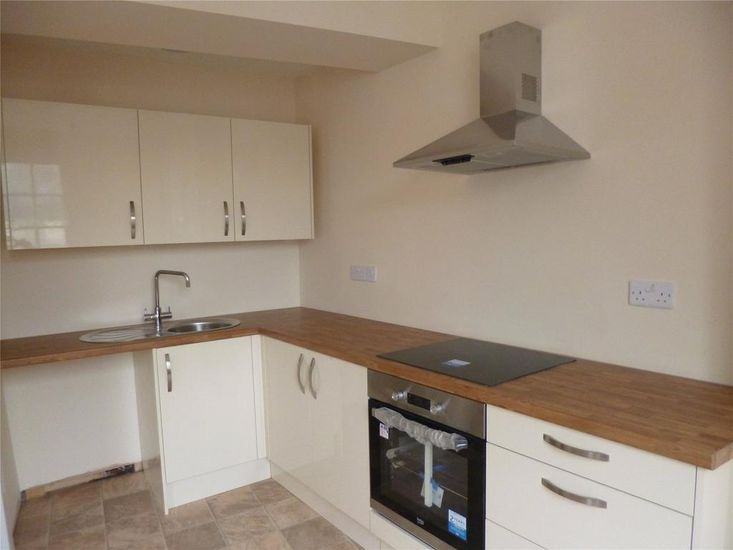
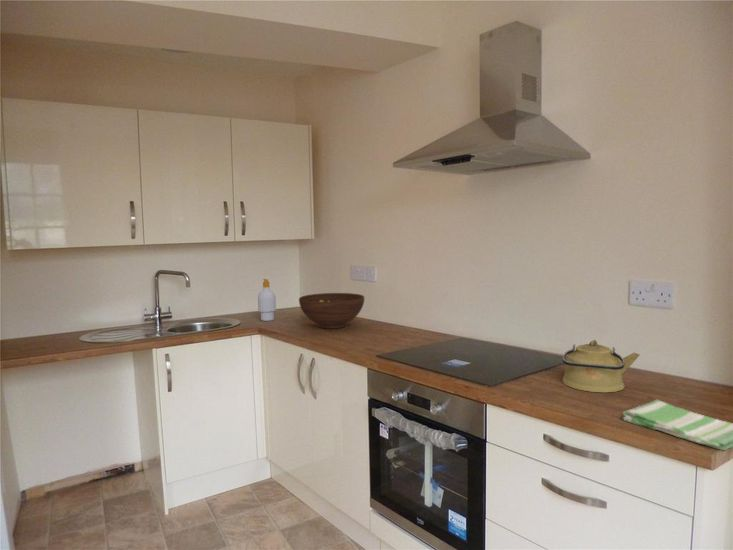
+ dish towel (686, 421)
+ kettle (600, 362)
+ fruit bowl (332, 312)
+ soap bottle (266, 299)
